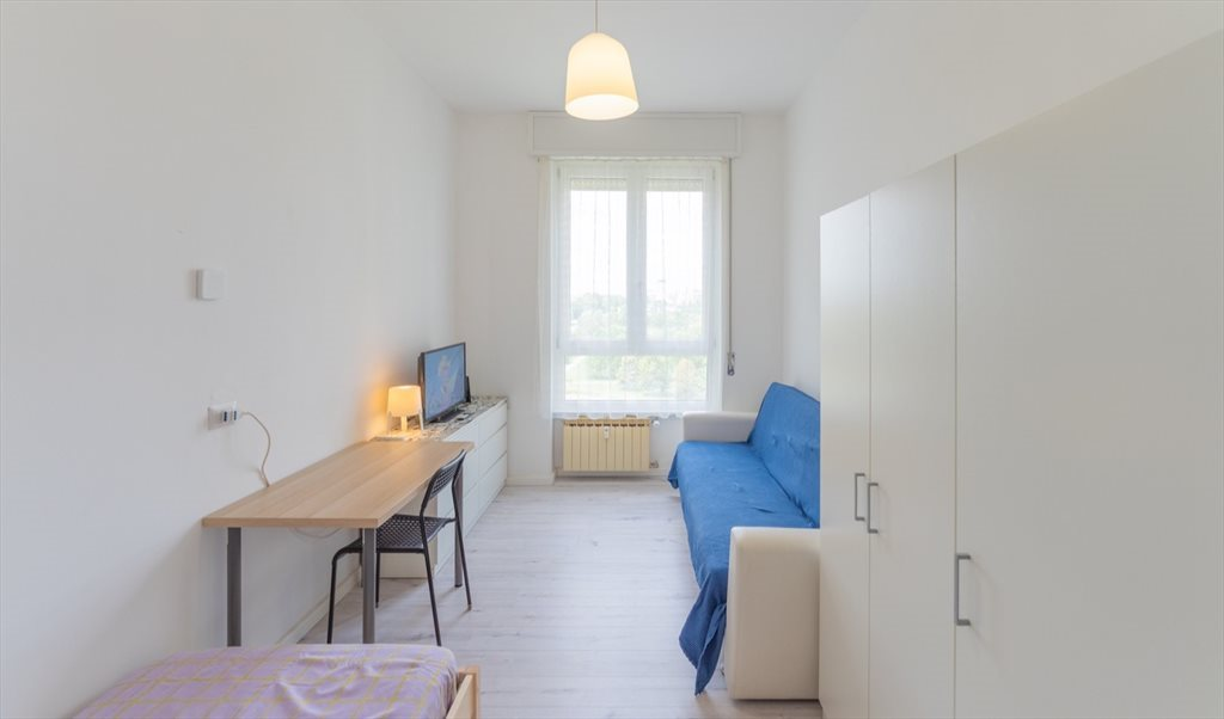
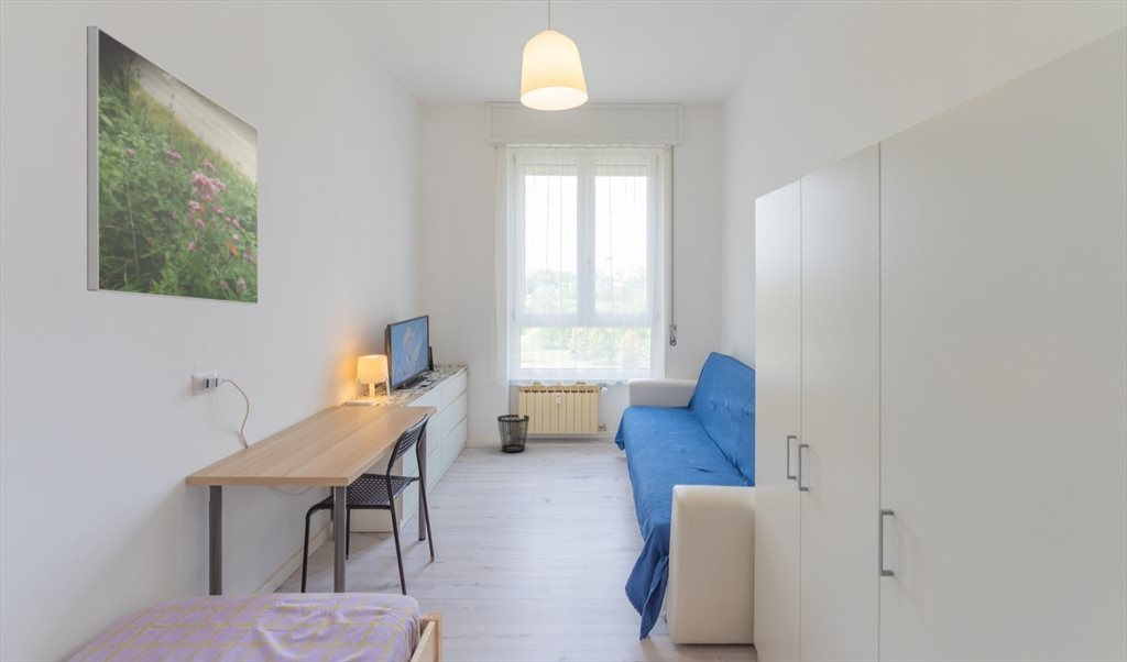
+ wastebasket (513, 433)
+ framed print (189, 192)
